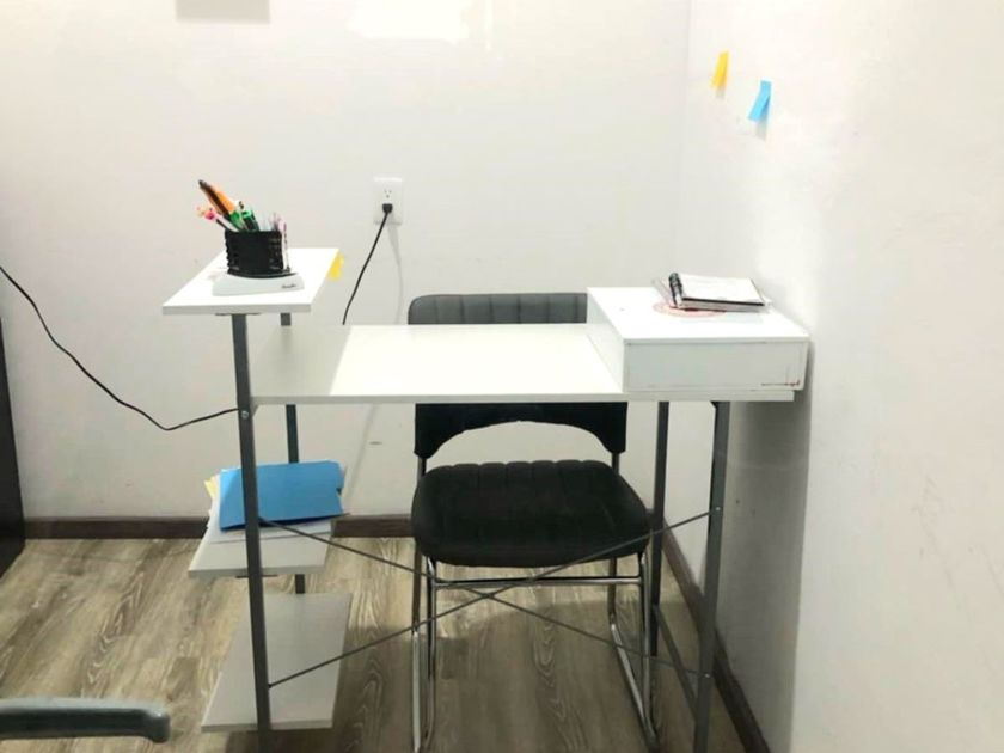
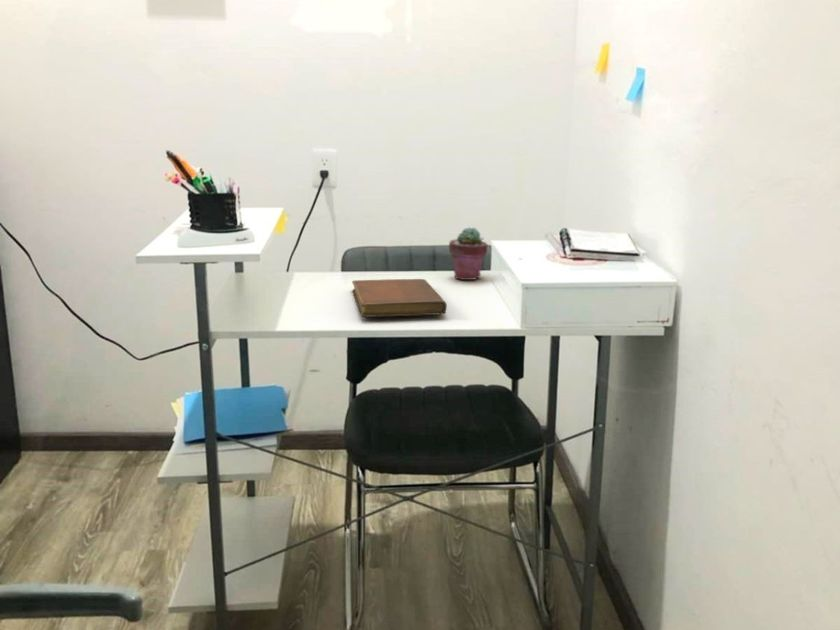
+ notebook (396, 296)
+ potted succulent (468, 252)
